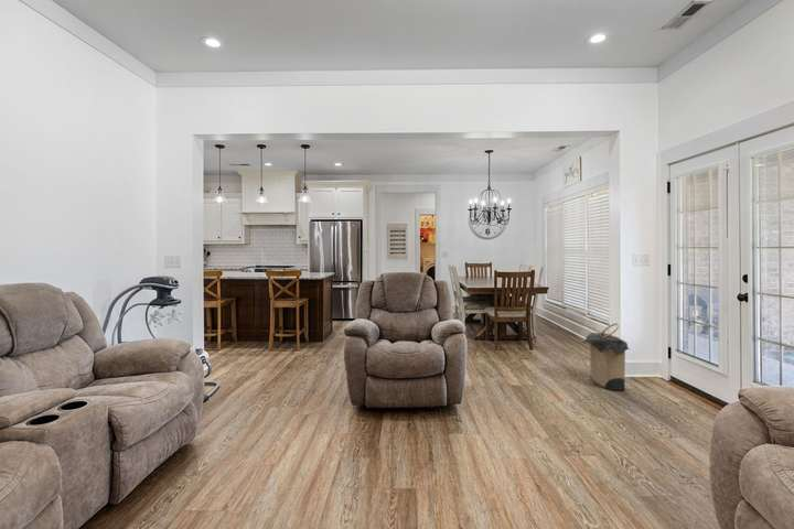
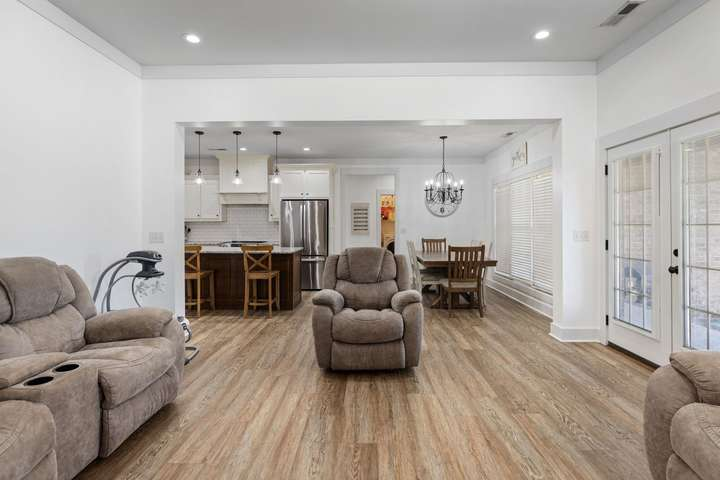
- laundry hamper (604, 353)
